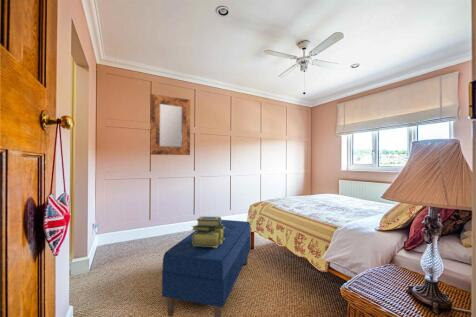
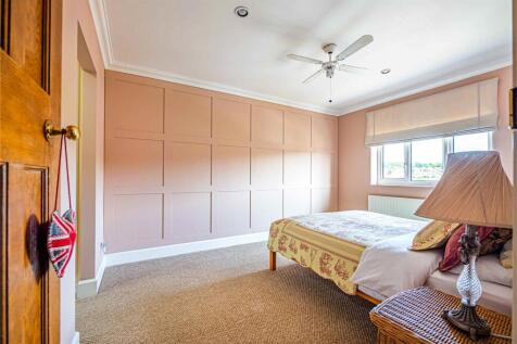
- bench (215, 259)
- stack of books (208, 230)
- home mirror (171, 126)
